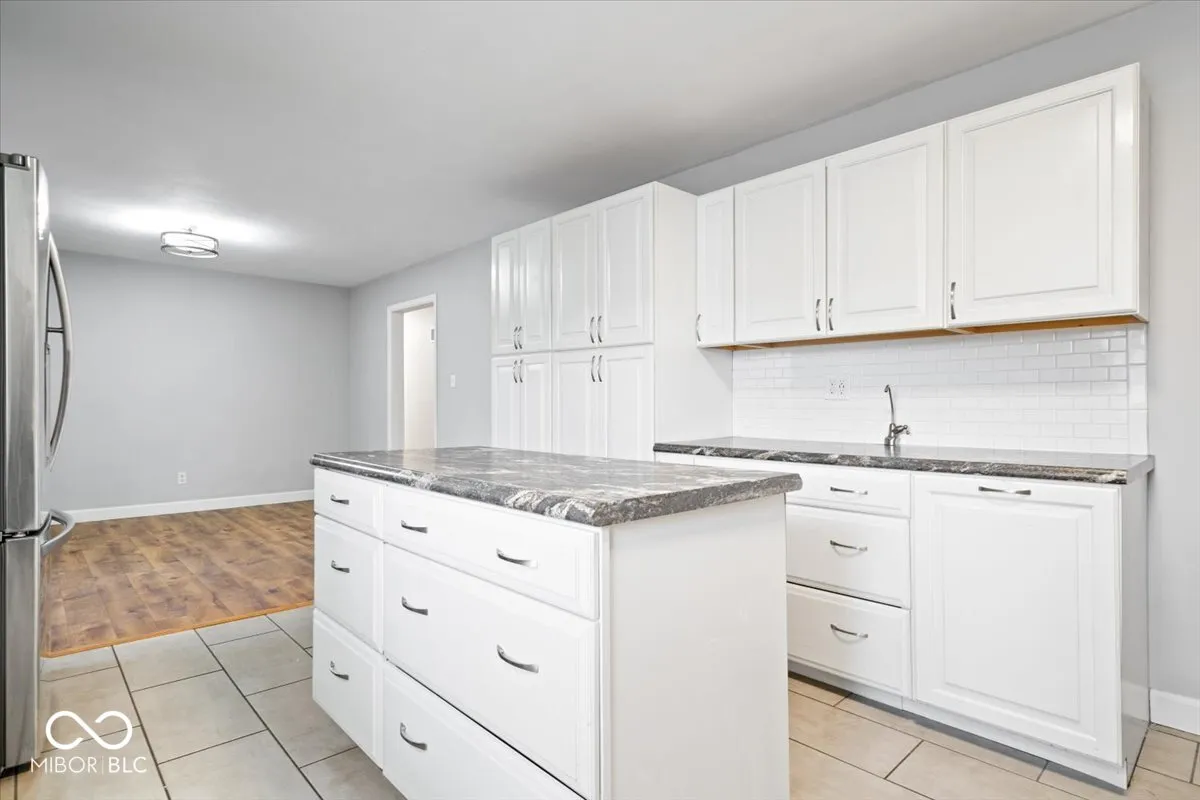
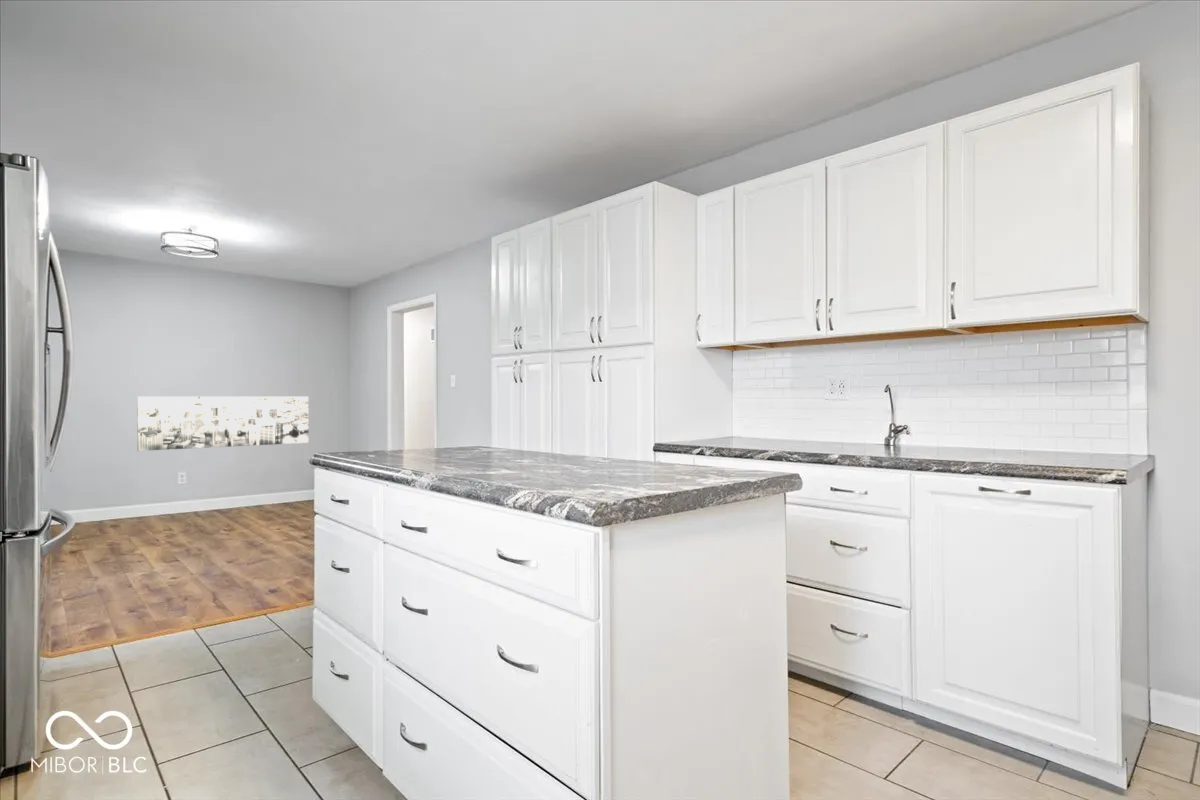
+ wall art (229, 421)
